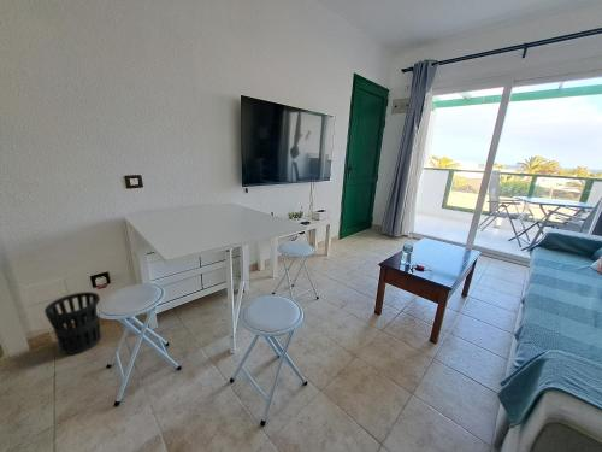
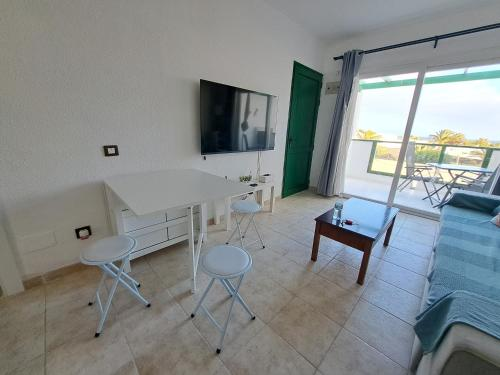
- wastebasket (77, 323)
